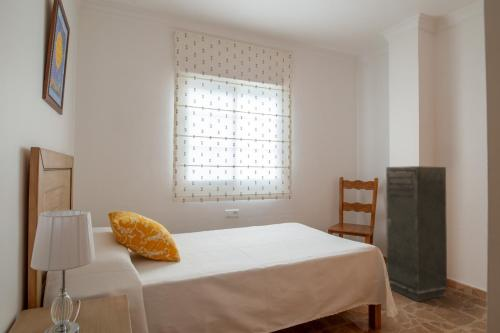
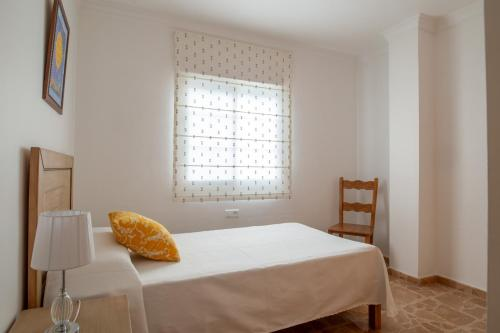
- storage cabinet (415, 229)
